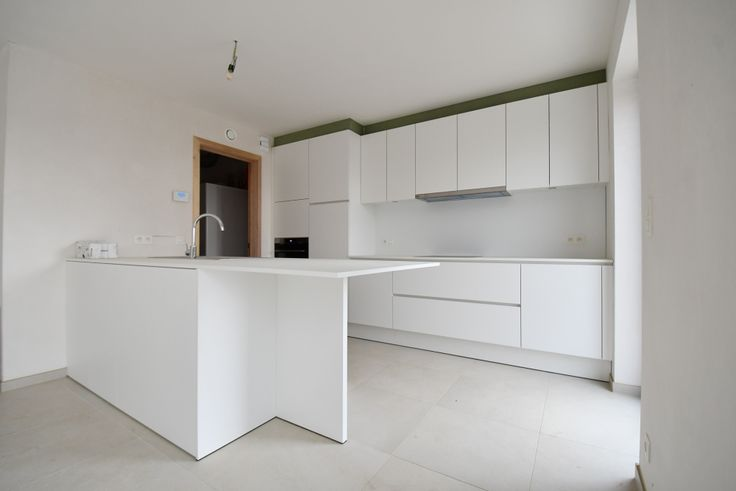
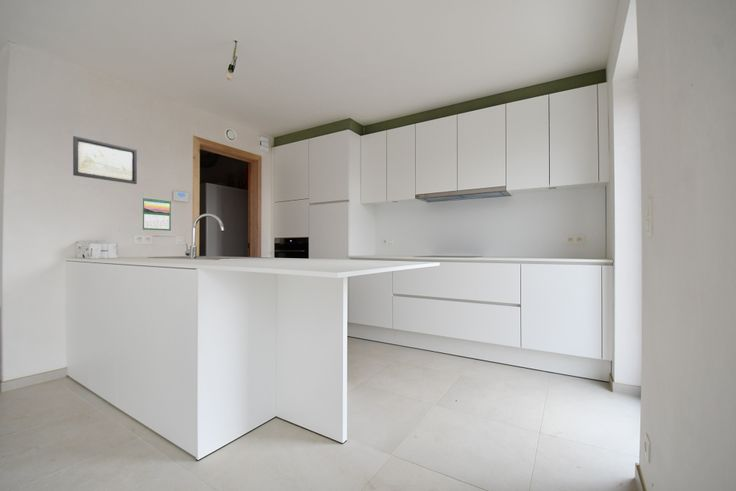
+ calendar (157, 214)
+ wall art (107, 161)
